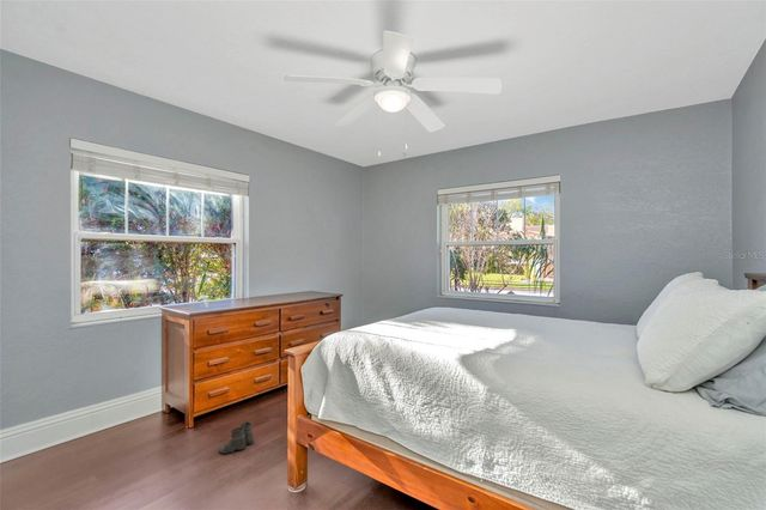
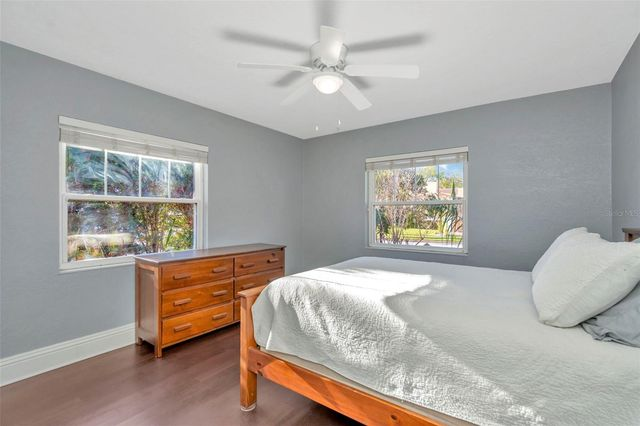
- boots (238, 435)
